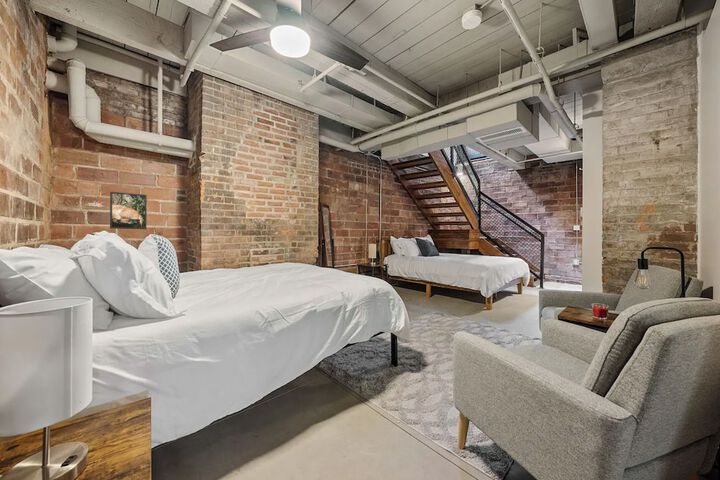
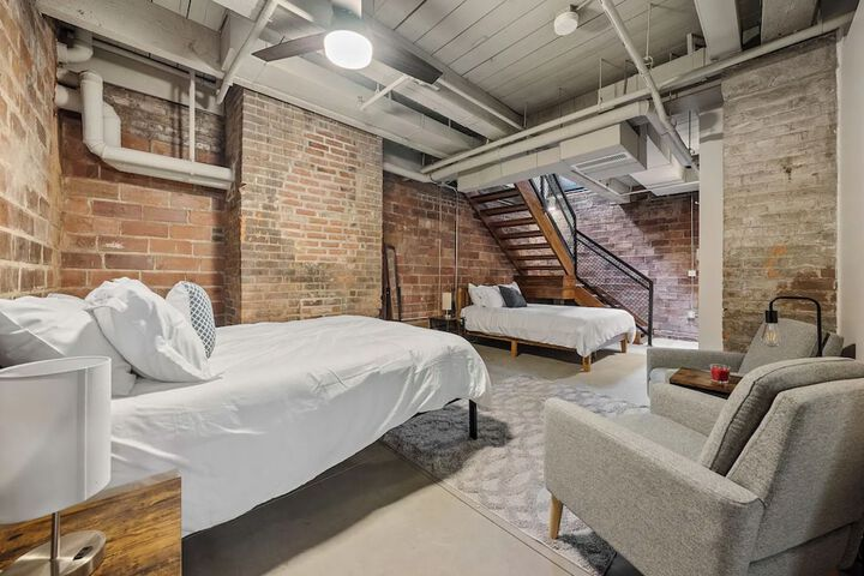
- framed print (128, 211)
